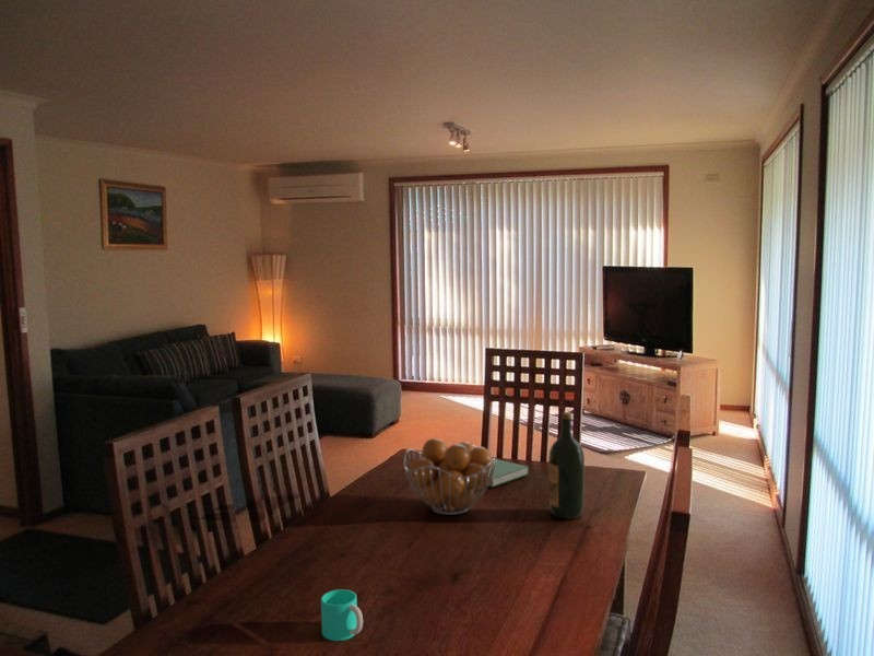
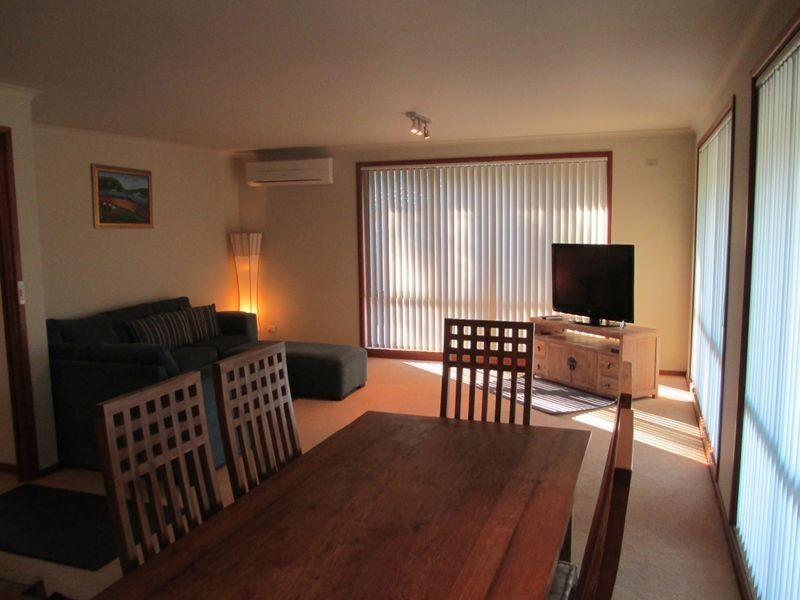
- fruit basket (450, 475)
- cup (344, 616)
- hardcover book (488, 472)
- wine bottle (566, 464)
